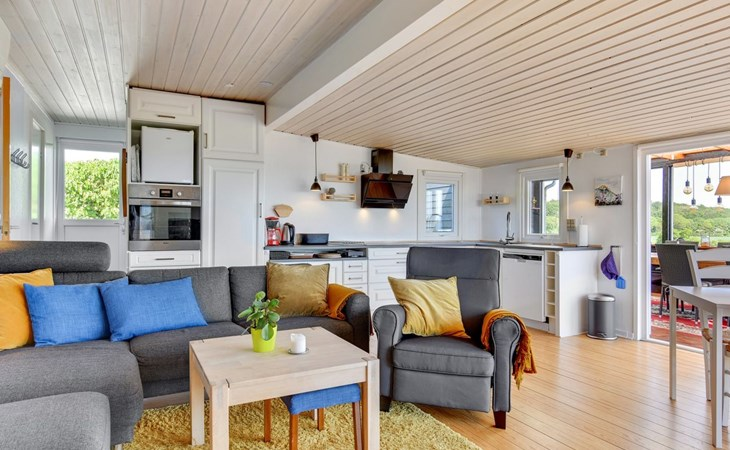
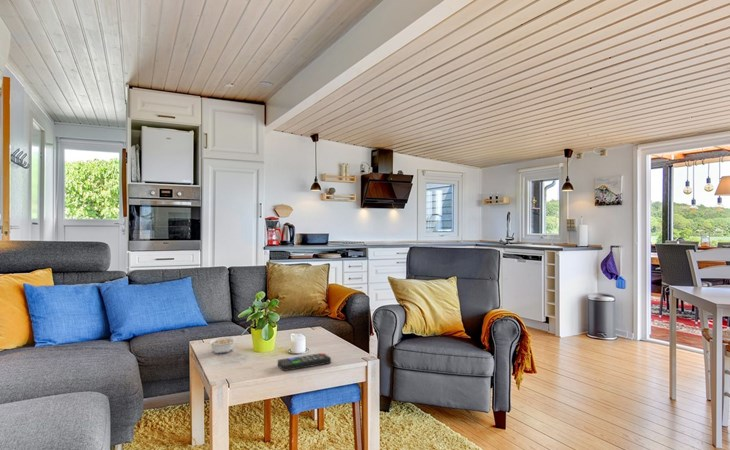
+ remote control (304, 361)
+ legume (222, 344)
